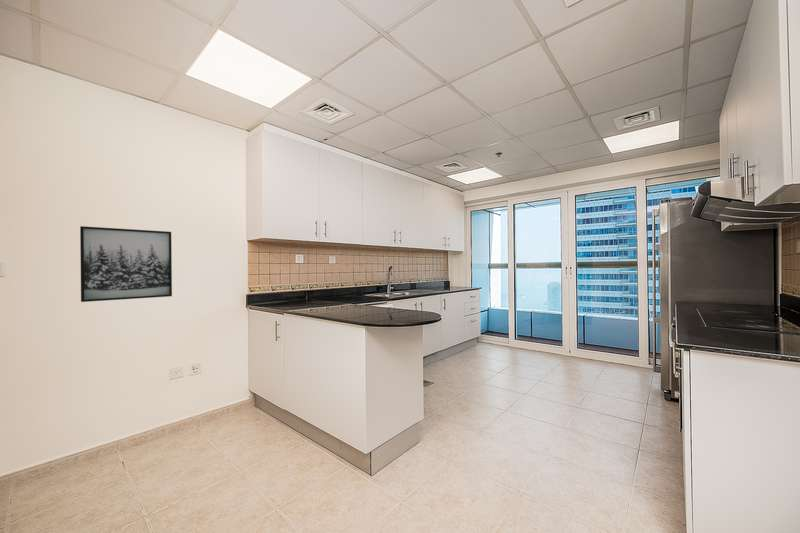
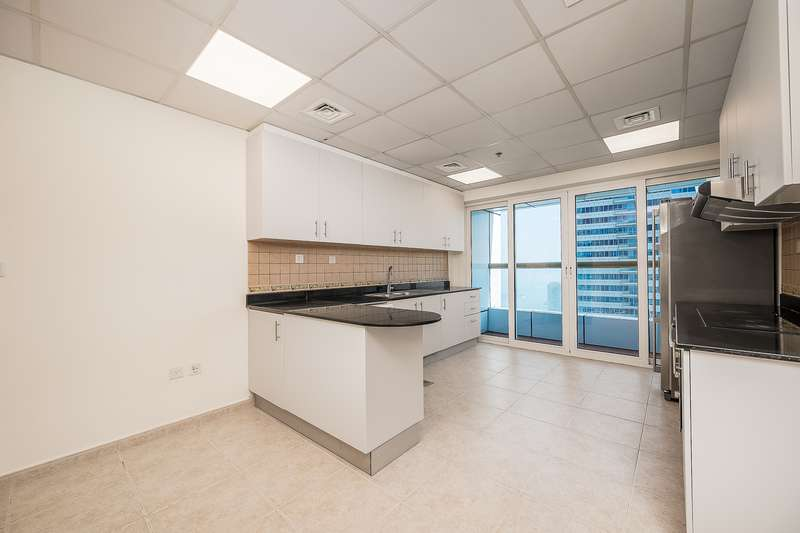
- wall art (129, 264)
